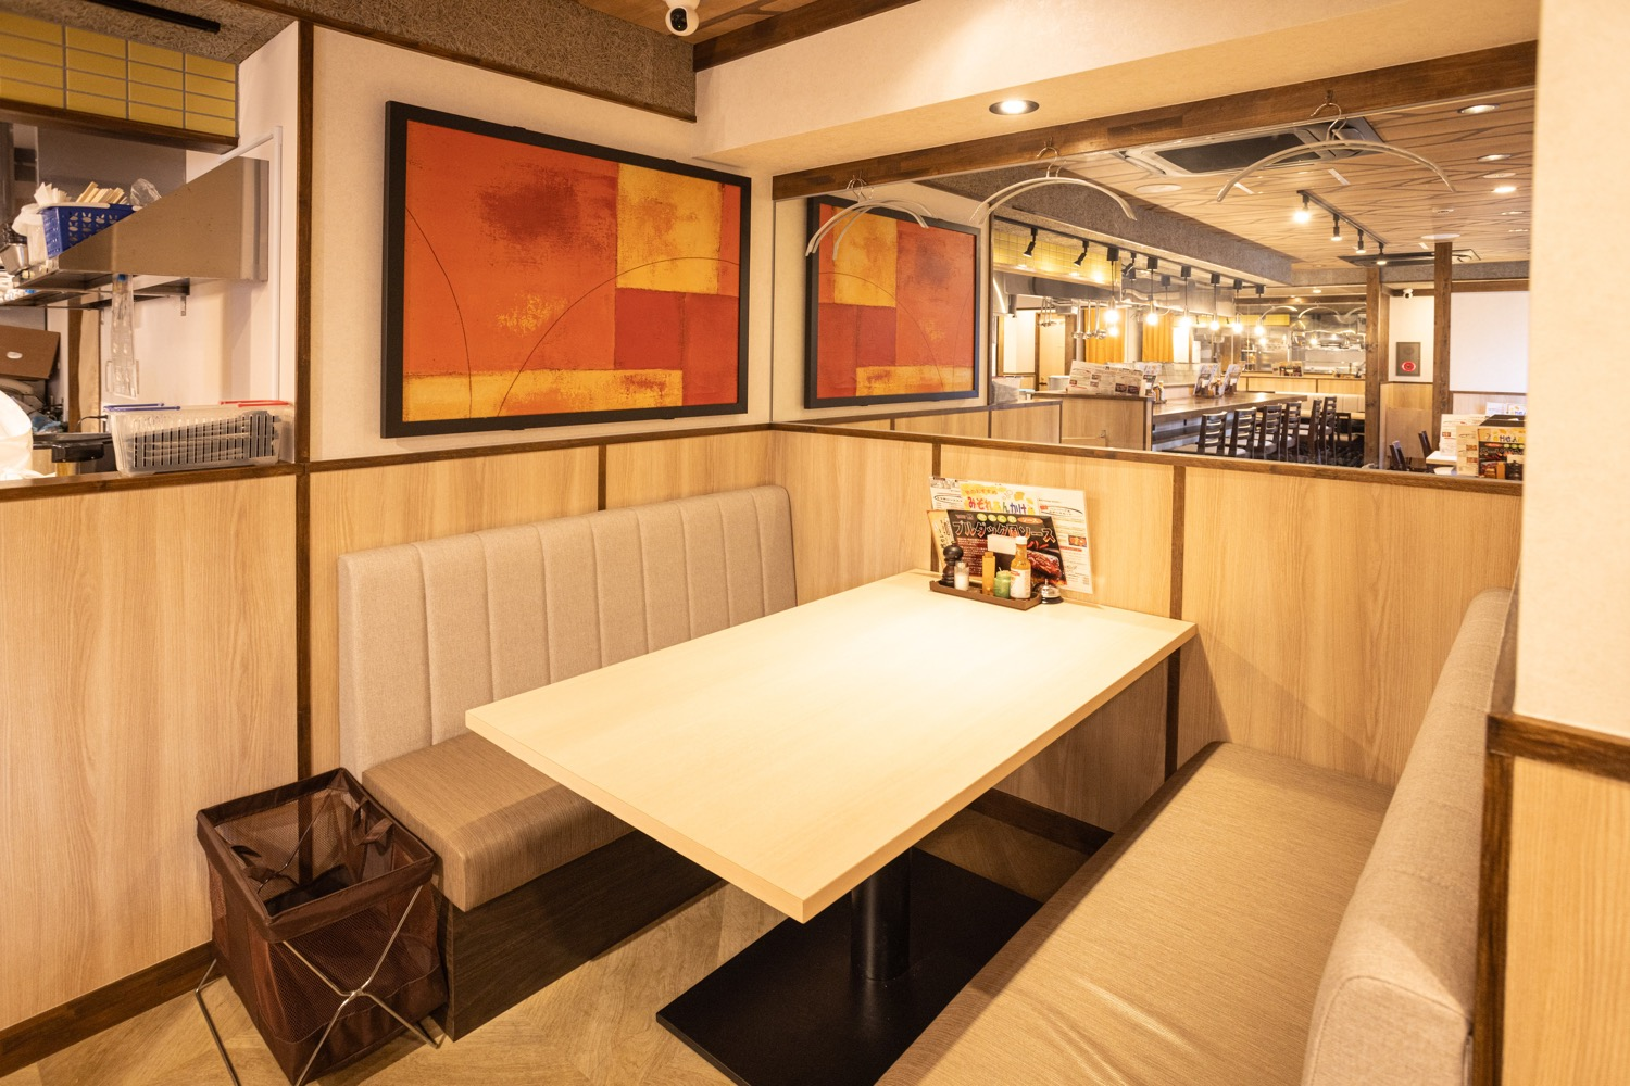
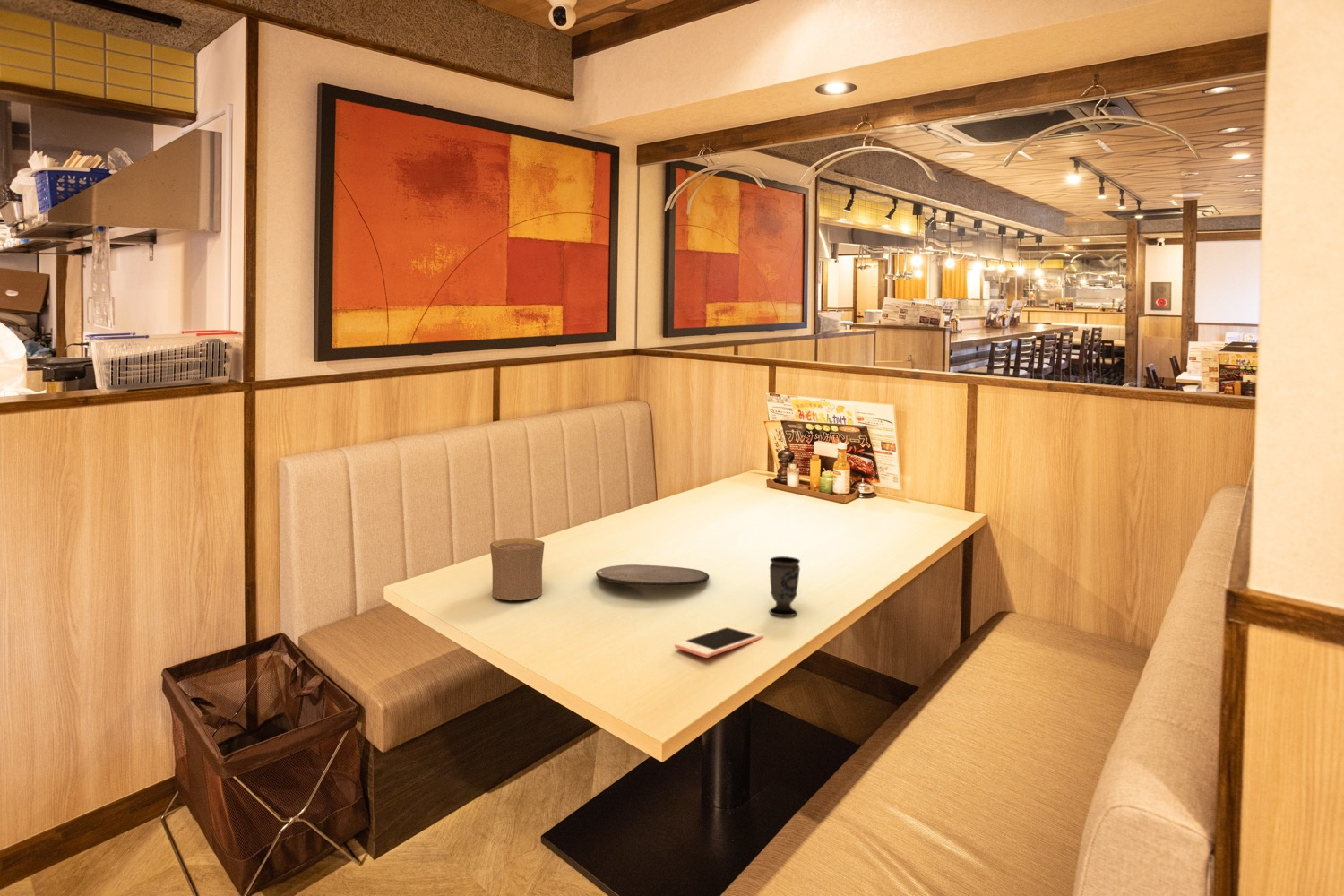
+ cell phone (719, 641)
+ cup (784, 585)
+ plate (652, 574)
+ cup (517, 568)
